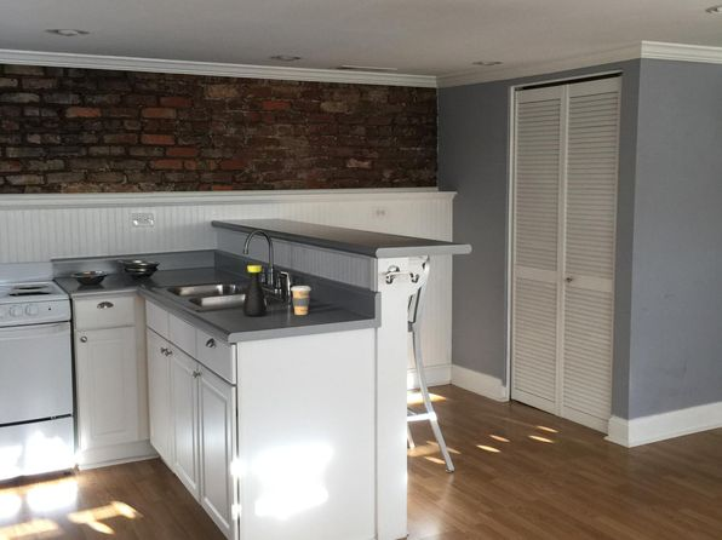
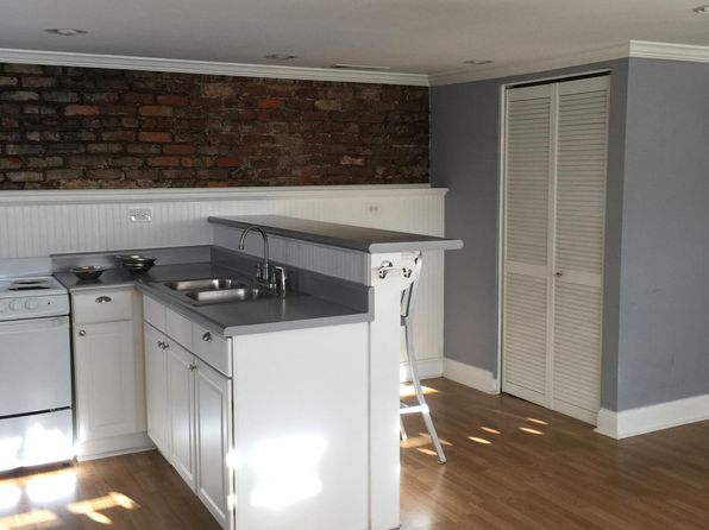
- coffee cup (300, 300)
- bottle (254, 289)
